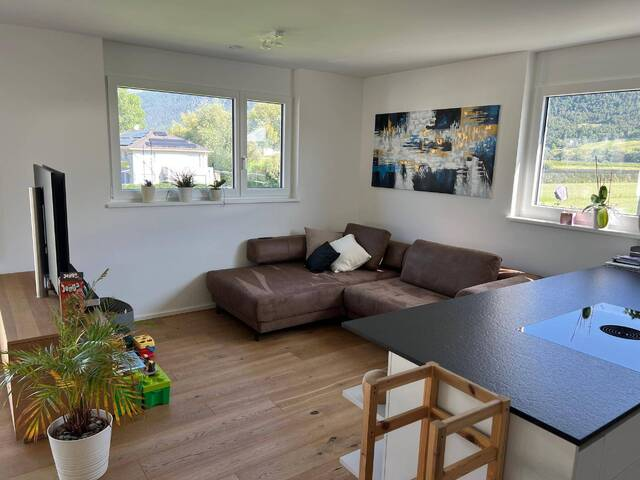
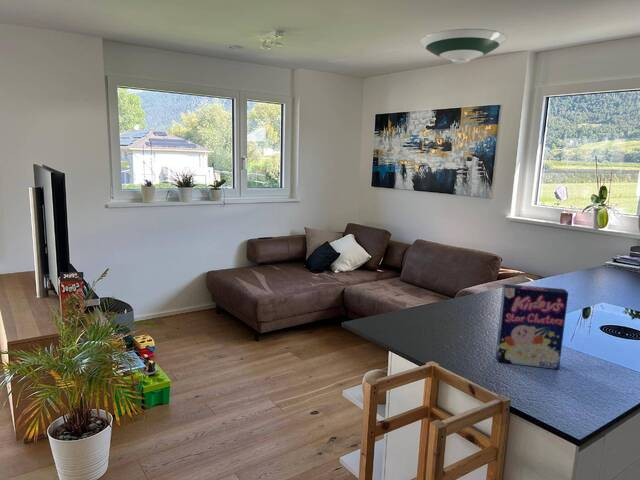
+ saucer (461, 51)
+ cereal box (530, 325)
